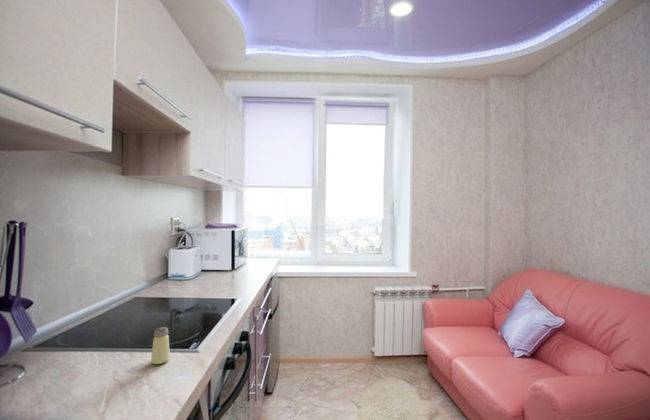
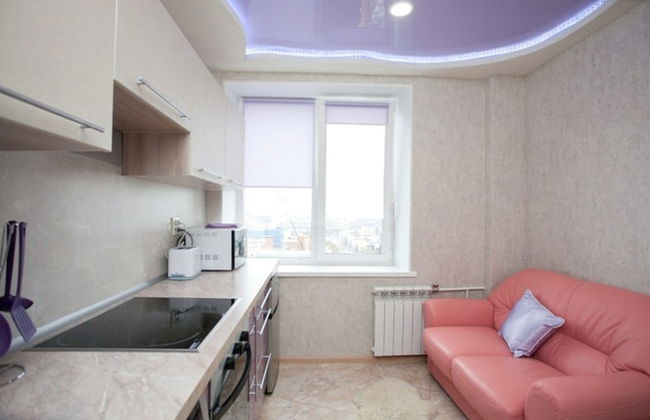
- saltshaker (160, 344)
